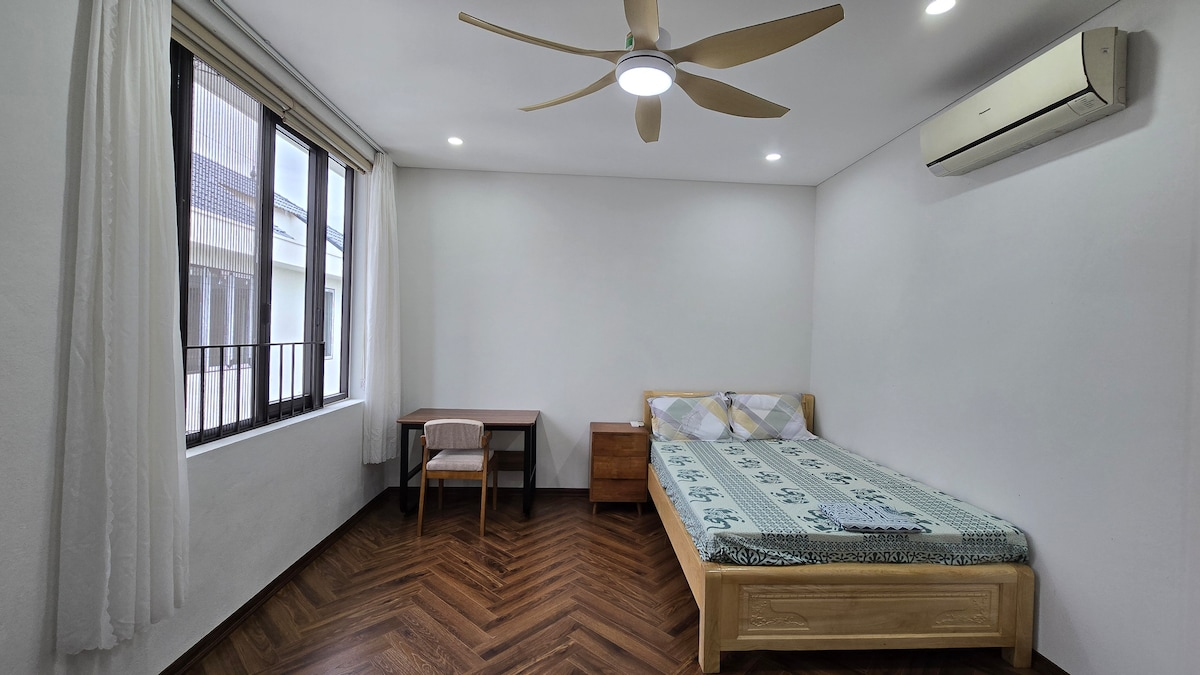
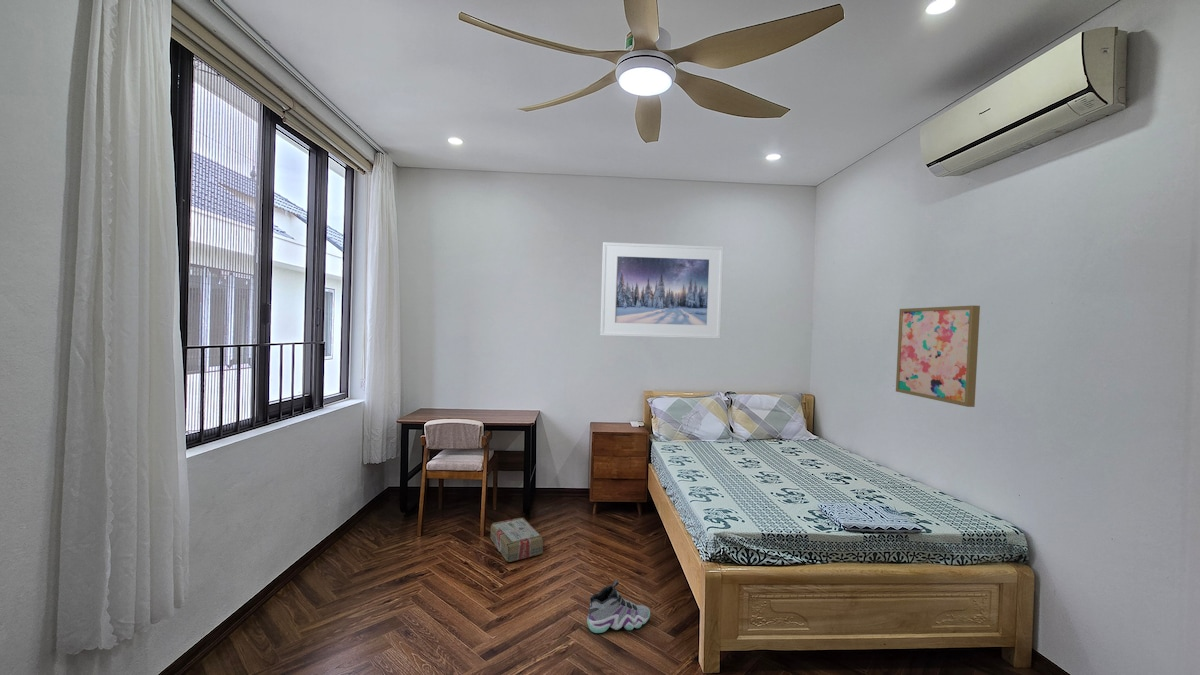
+ wall art (933, 353)
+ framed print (661, 291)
+ carton (515, 537)
+ sneaker (620, 602)
